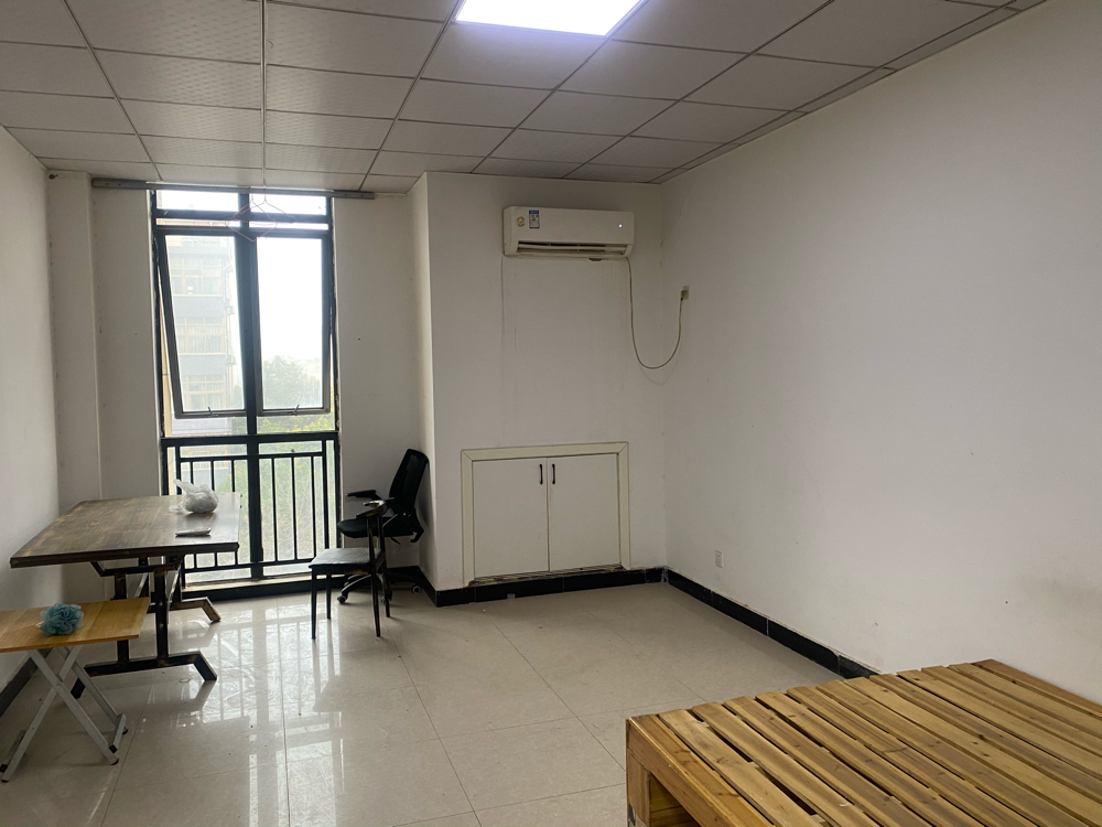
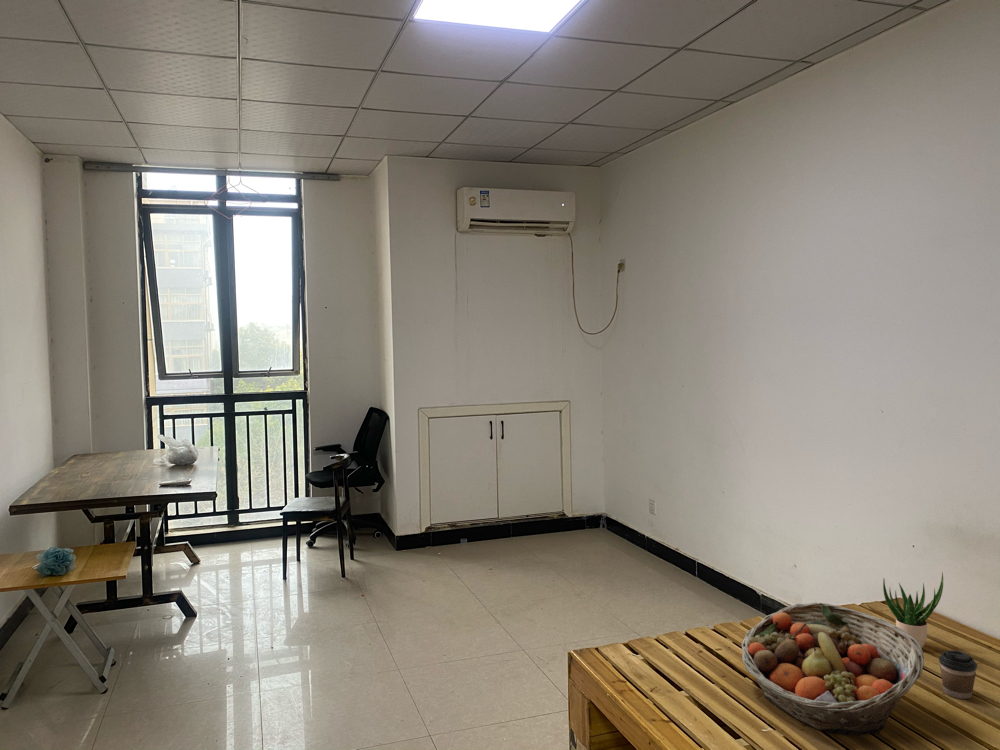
+ fruit basket (826, 664)
+ potted plant (913, 608)
+ coffee cup (957, 672)
